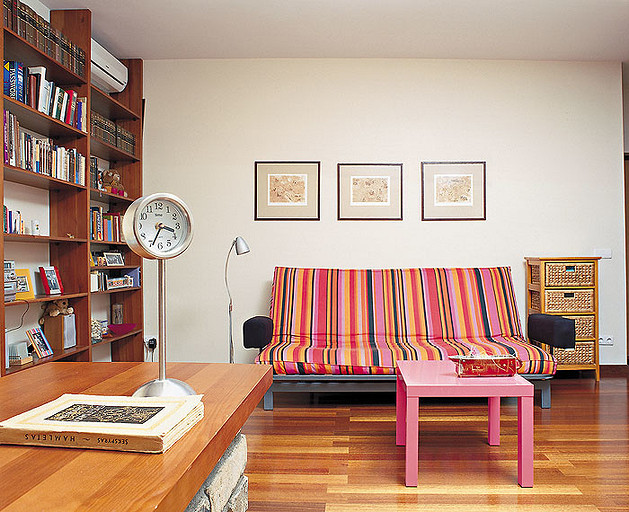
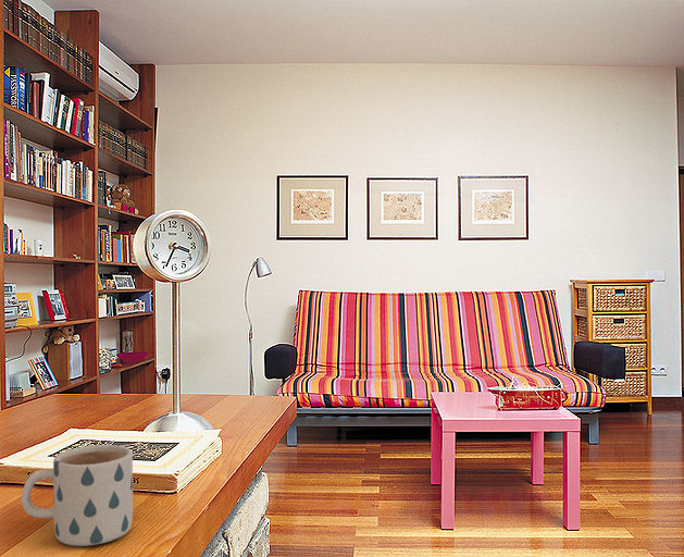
+ mug (78, 494)
